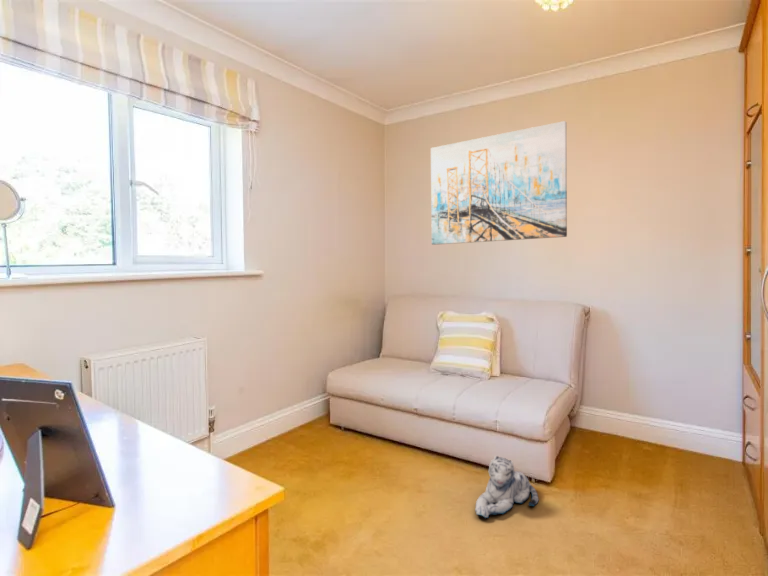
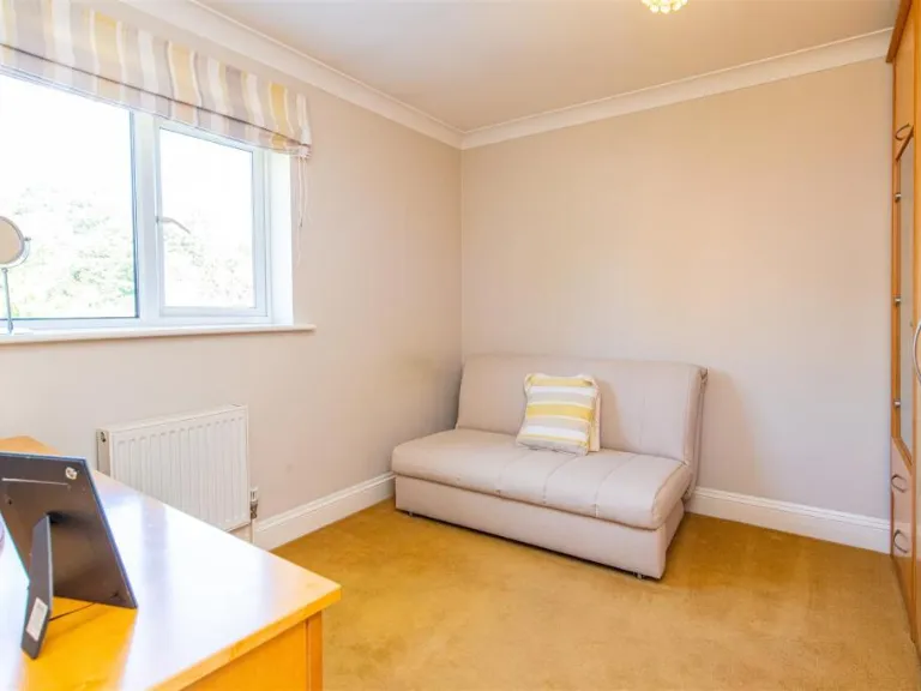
- wall art (493, 188)
- plush toy (507, 479)
